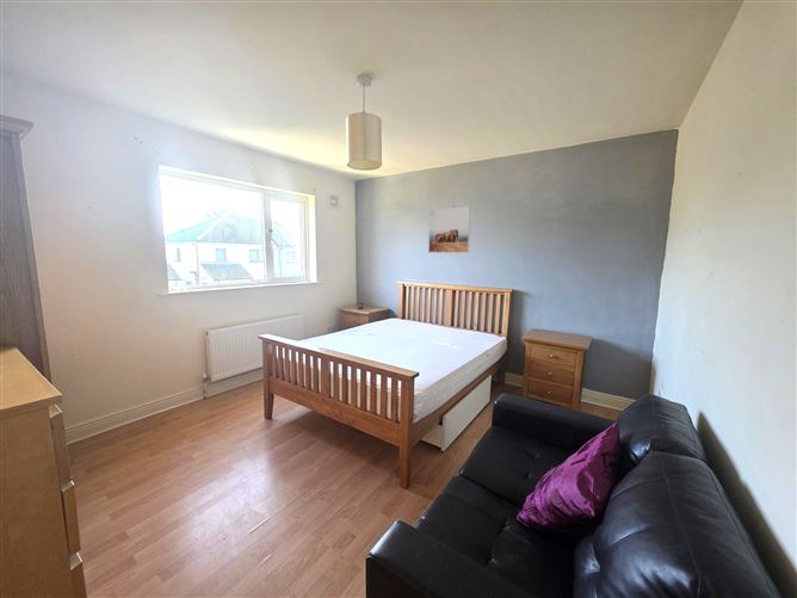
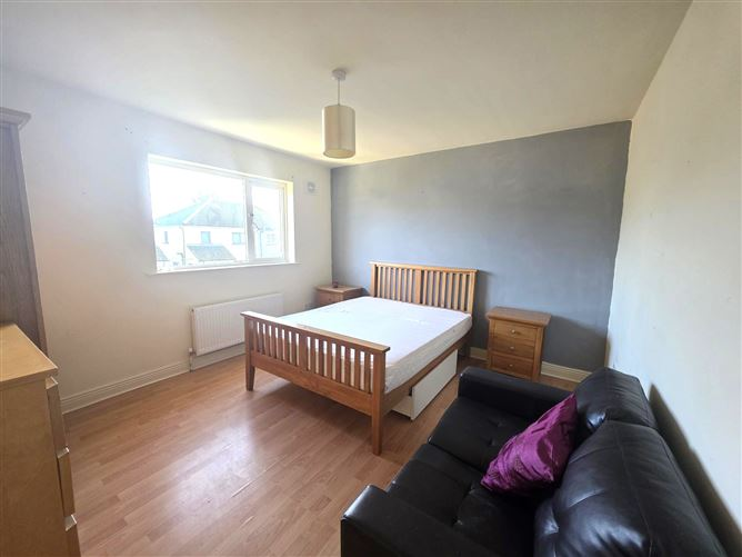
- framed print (449, 230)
